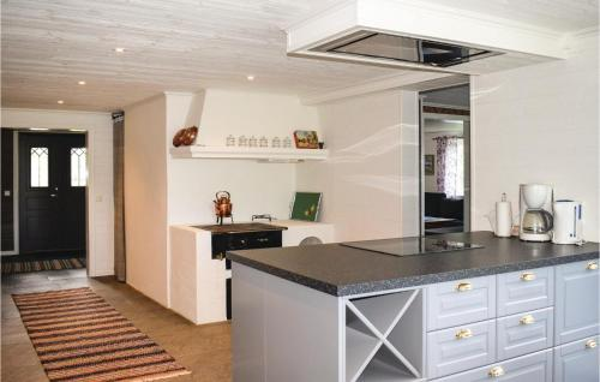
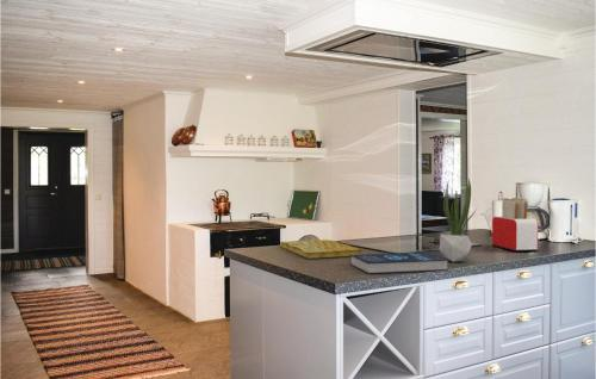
+ toaster (513, 223)
+ book (397, 261)
+ potted plant (458, 219)
+ cutting board (318, 247)
